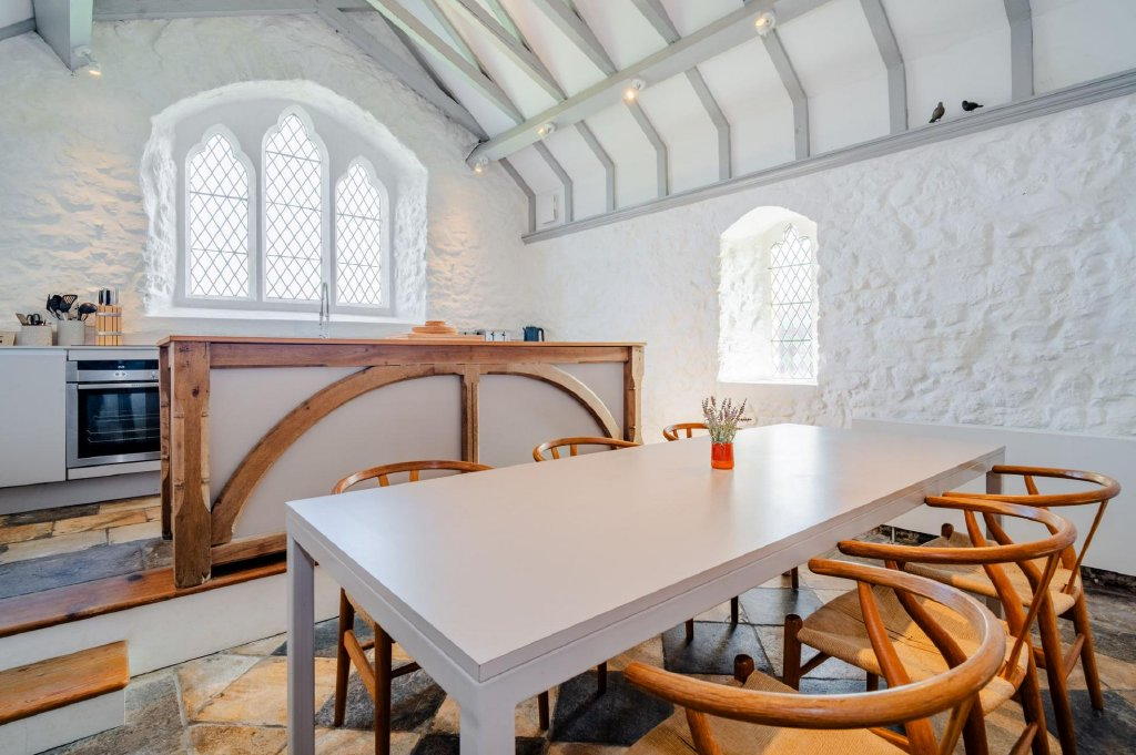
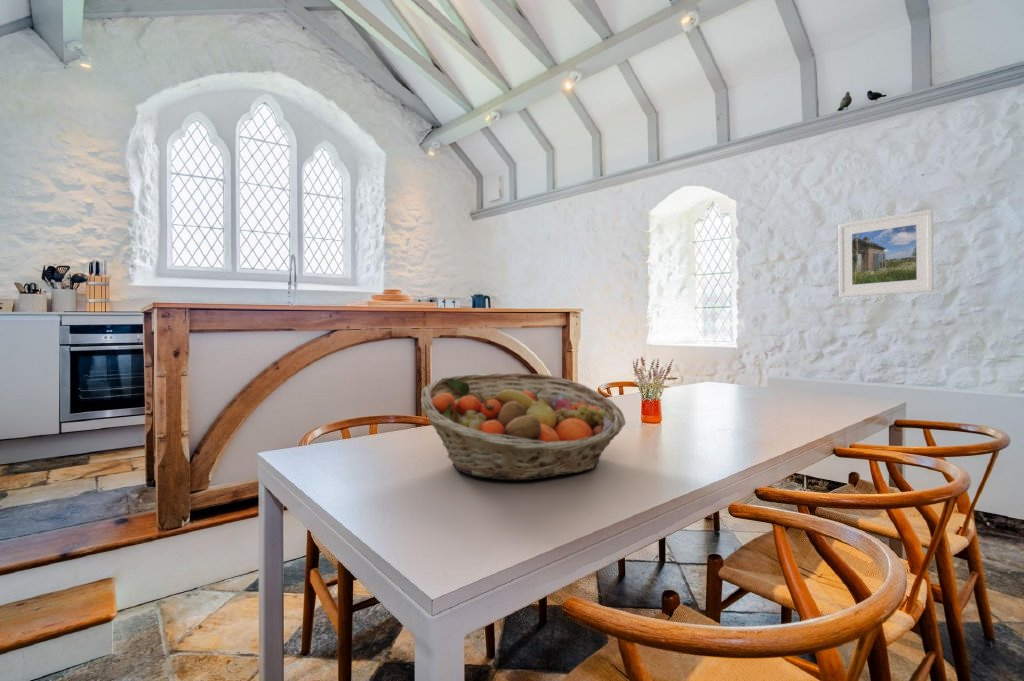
+ fruit basket (523, 419)
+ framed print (883, 256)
